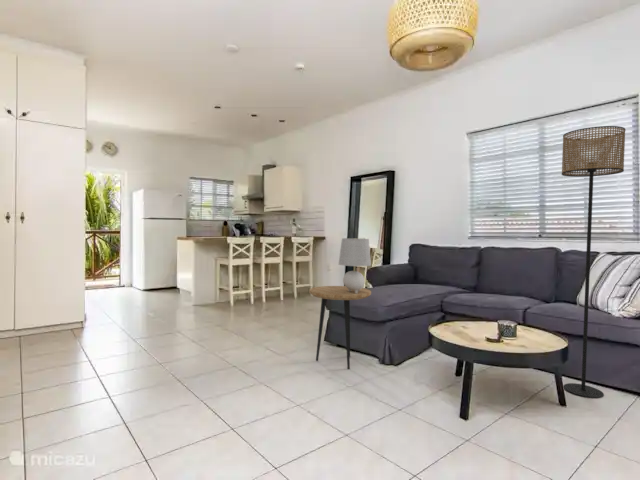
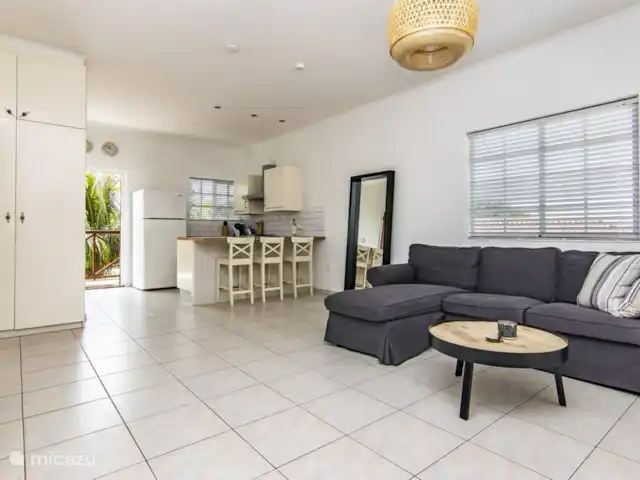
- table lamp (354, 264)
- floor lamp (588, 262)
- side table (345, 326)
